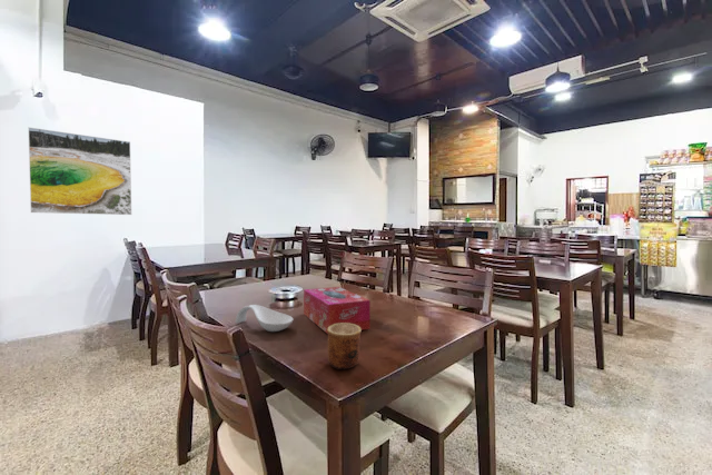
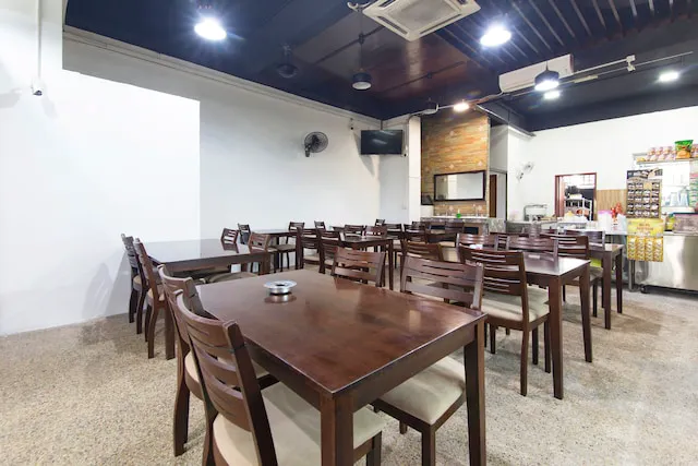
- spoon rest (263, 317)
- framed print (83, 175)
- cup (344, 346)
- tissue box (334, 307)
